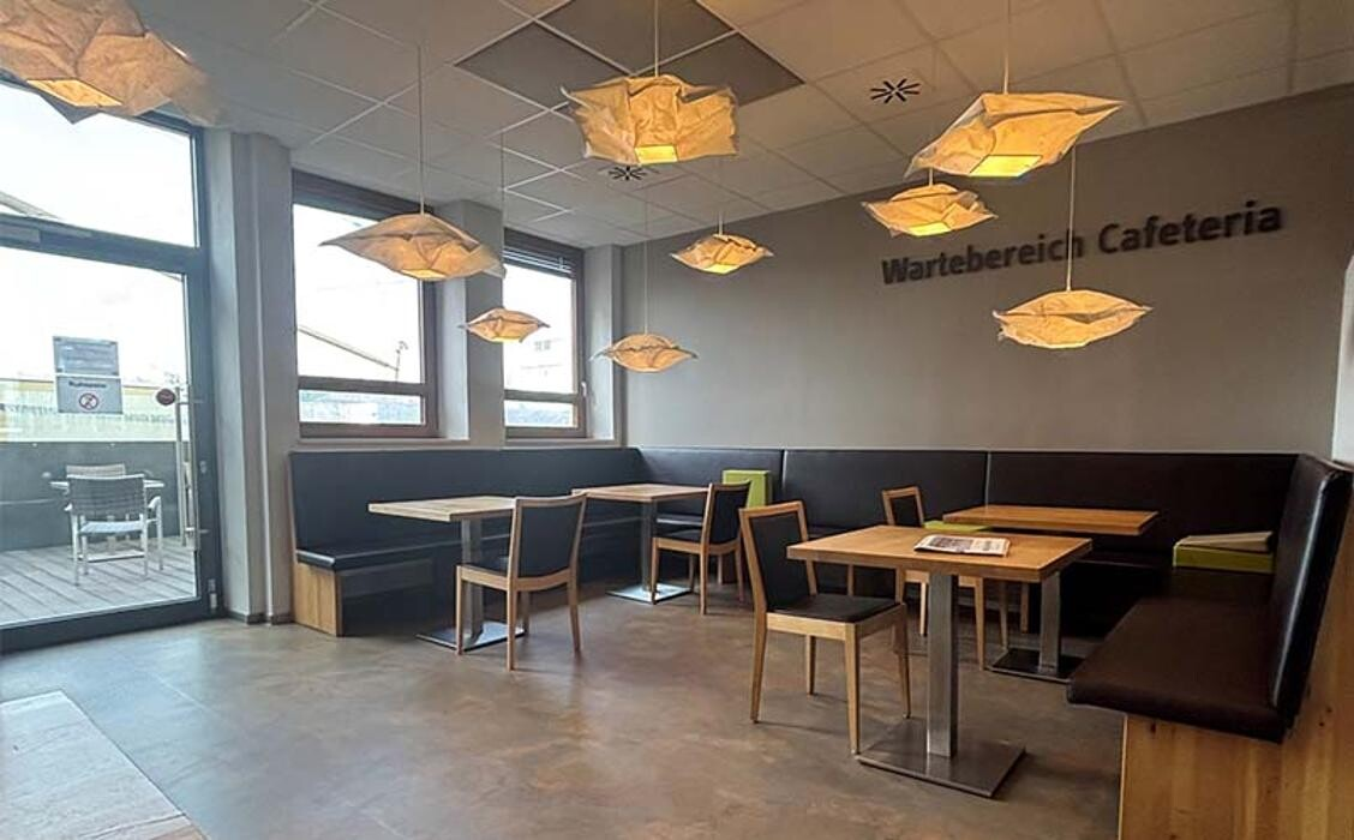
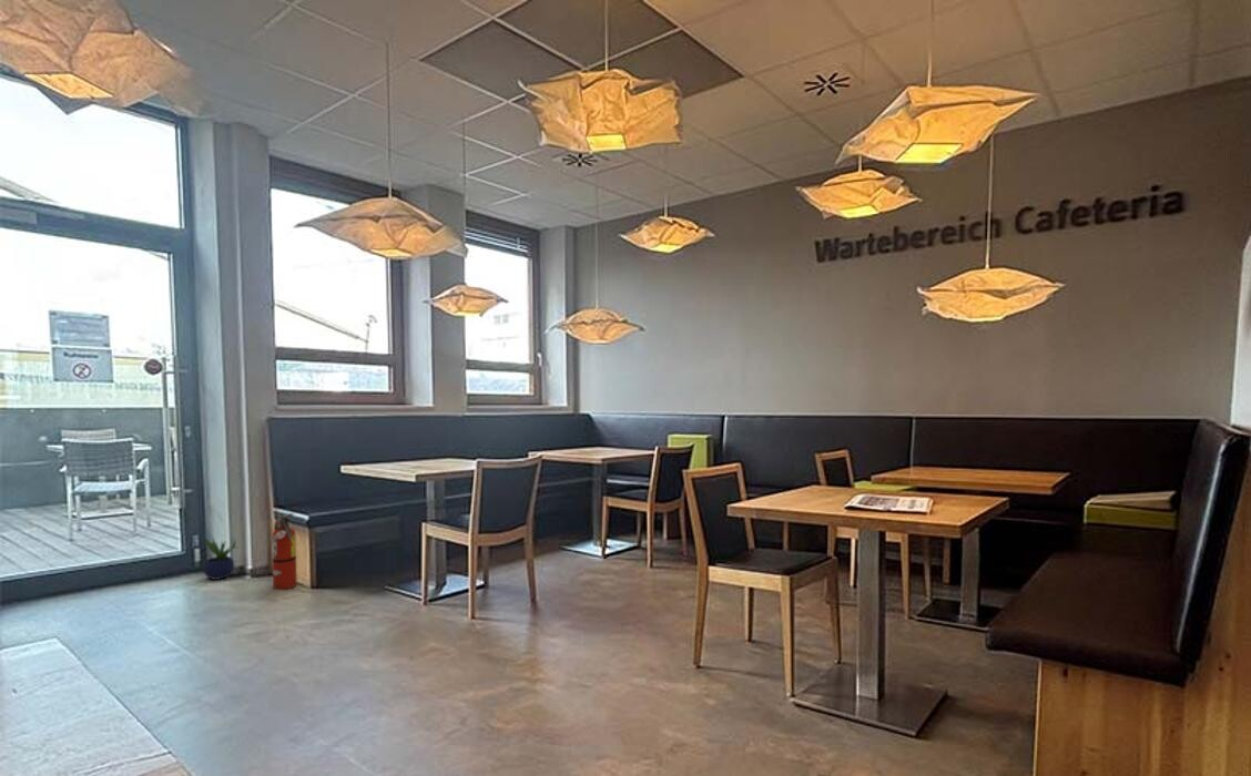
+ potted plant (220, 555)
+ fire extinguisher (281, 549)
